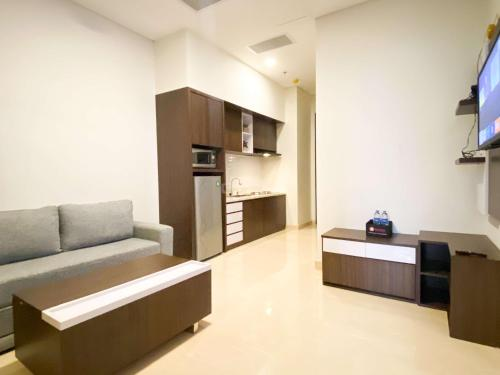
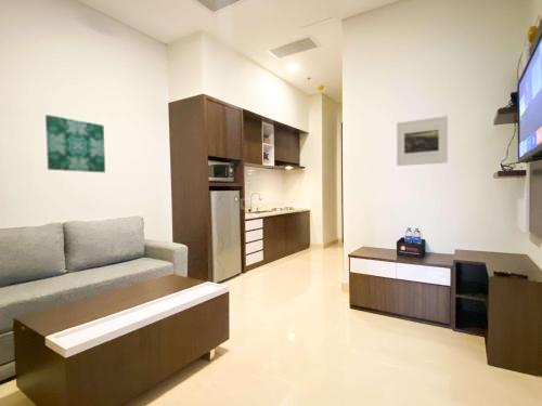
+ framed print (421, 142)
+ wall art (77, 145)
